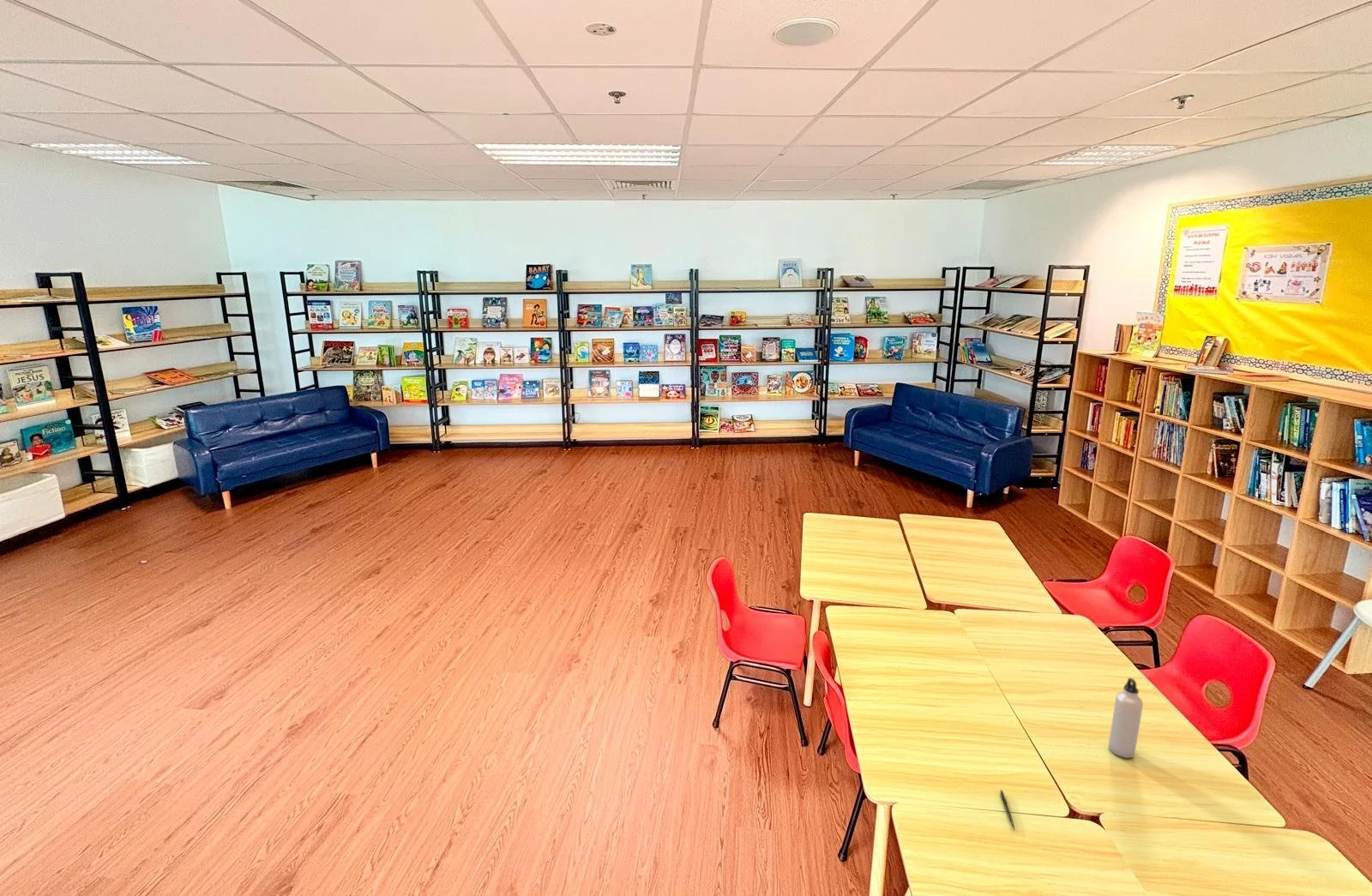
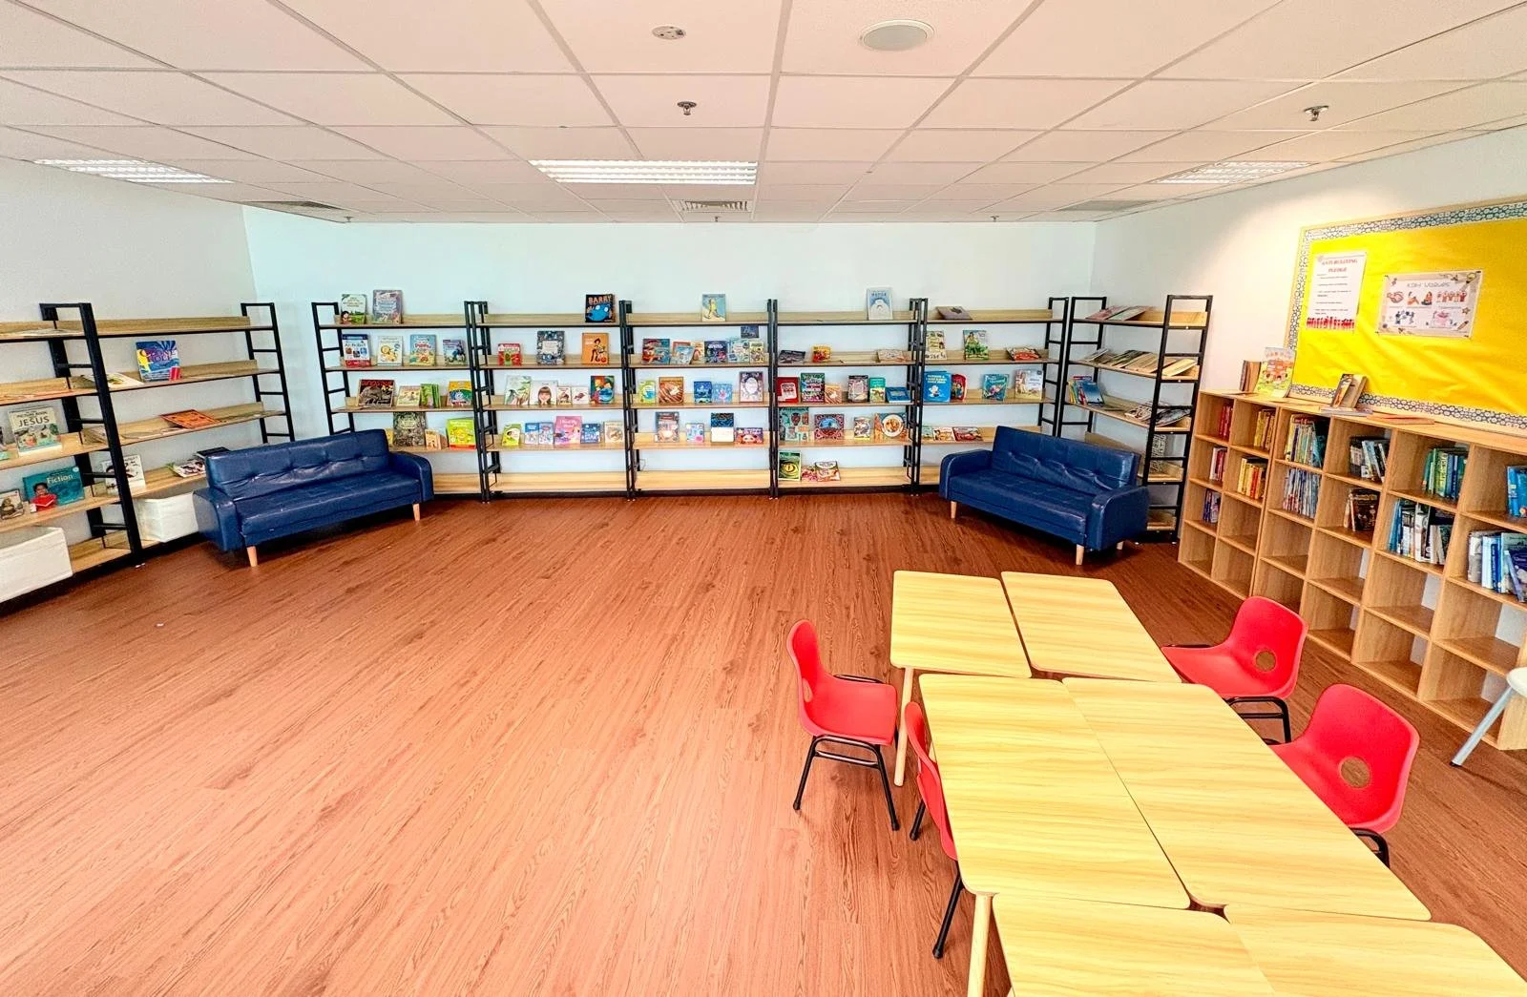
- water bottle (1127, 716)
- pen (1007, 809)
